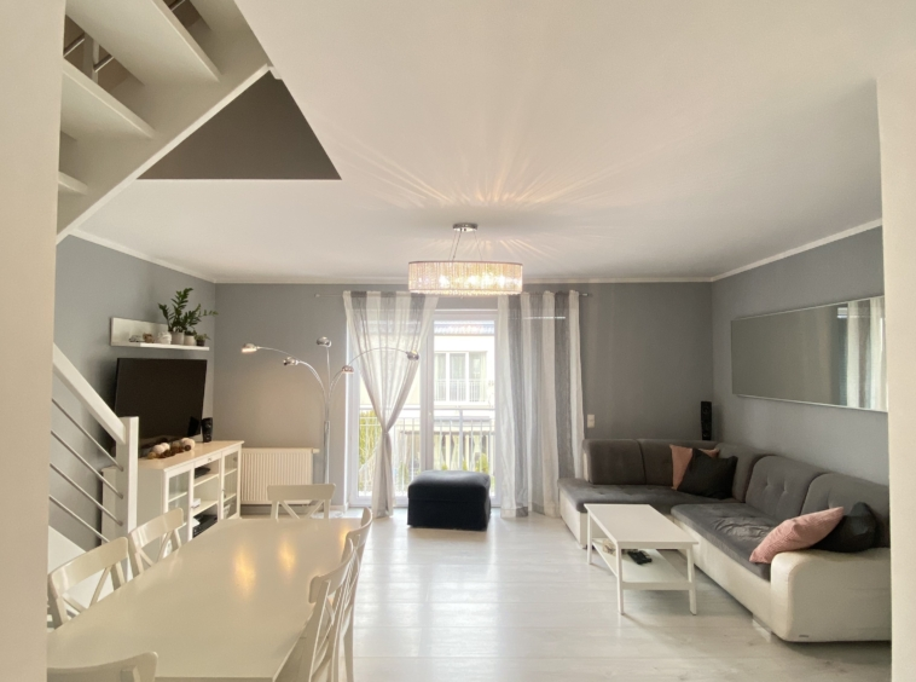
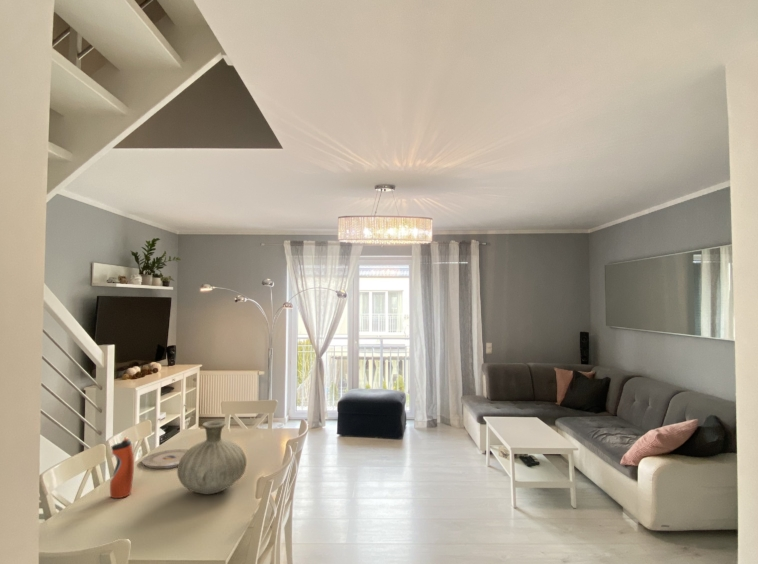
+ water bottle (122, 466)
+ plate (170, 458)
+ vase (213, 455)
